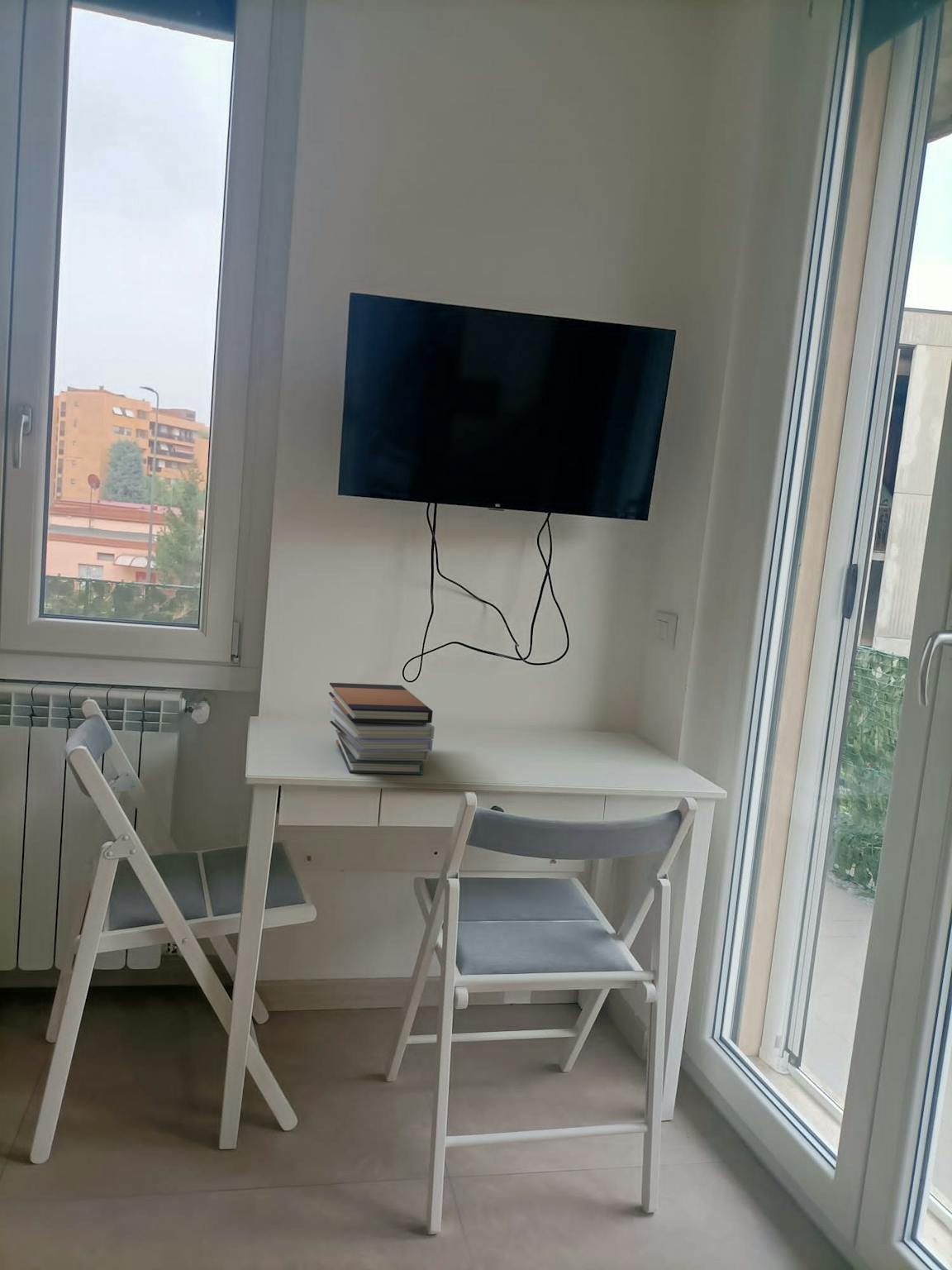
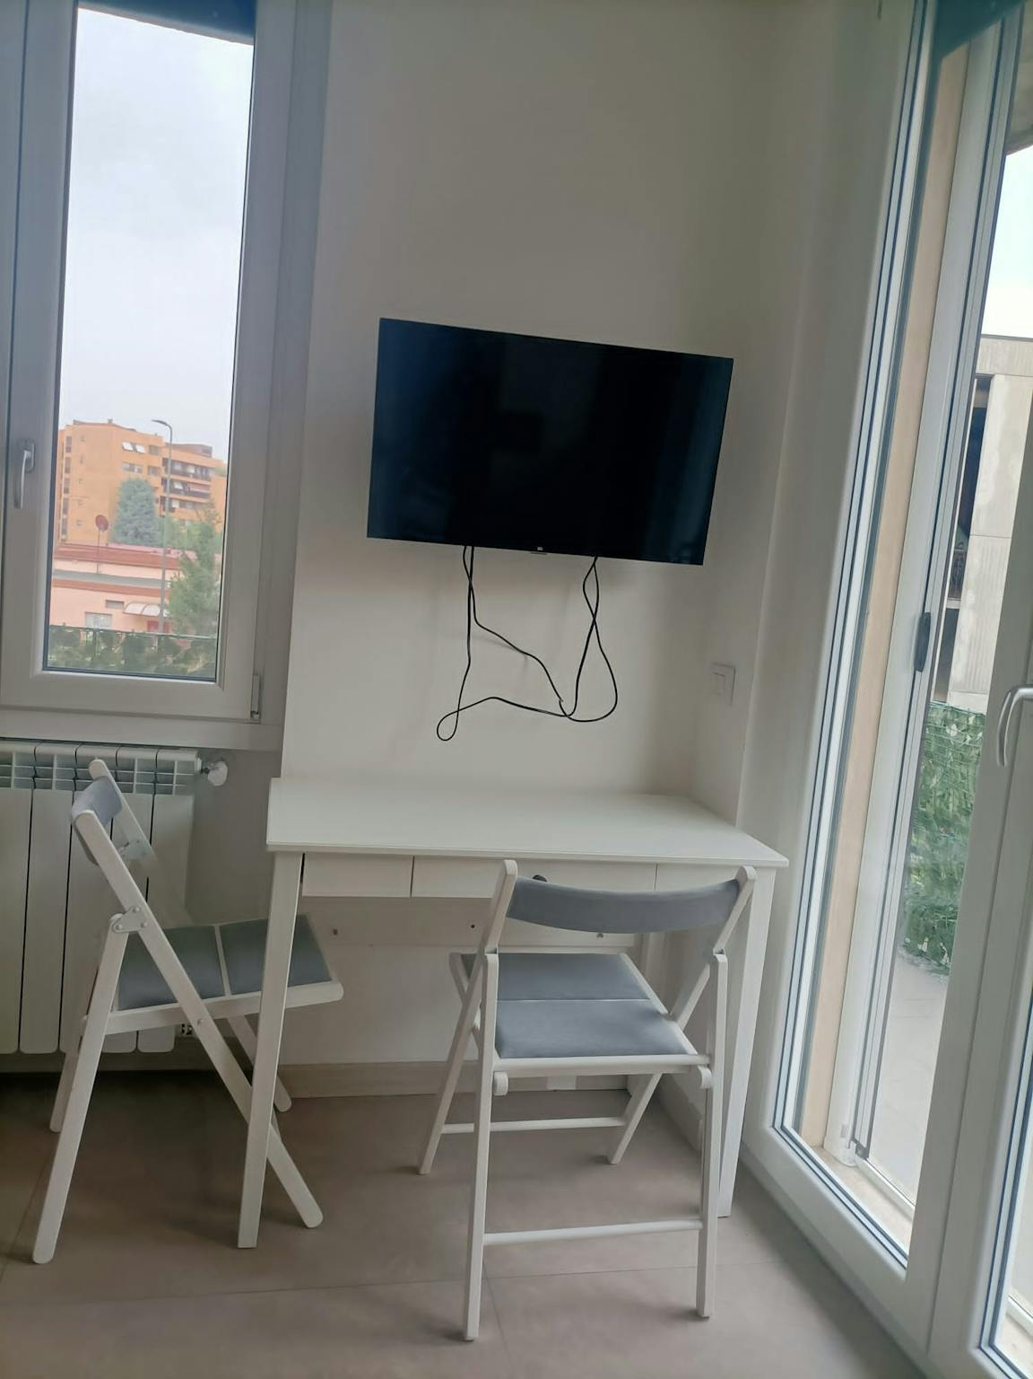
- book stack (378, 727)
